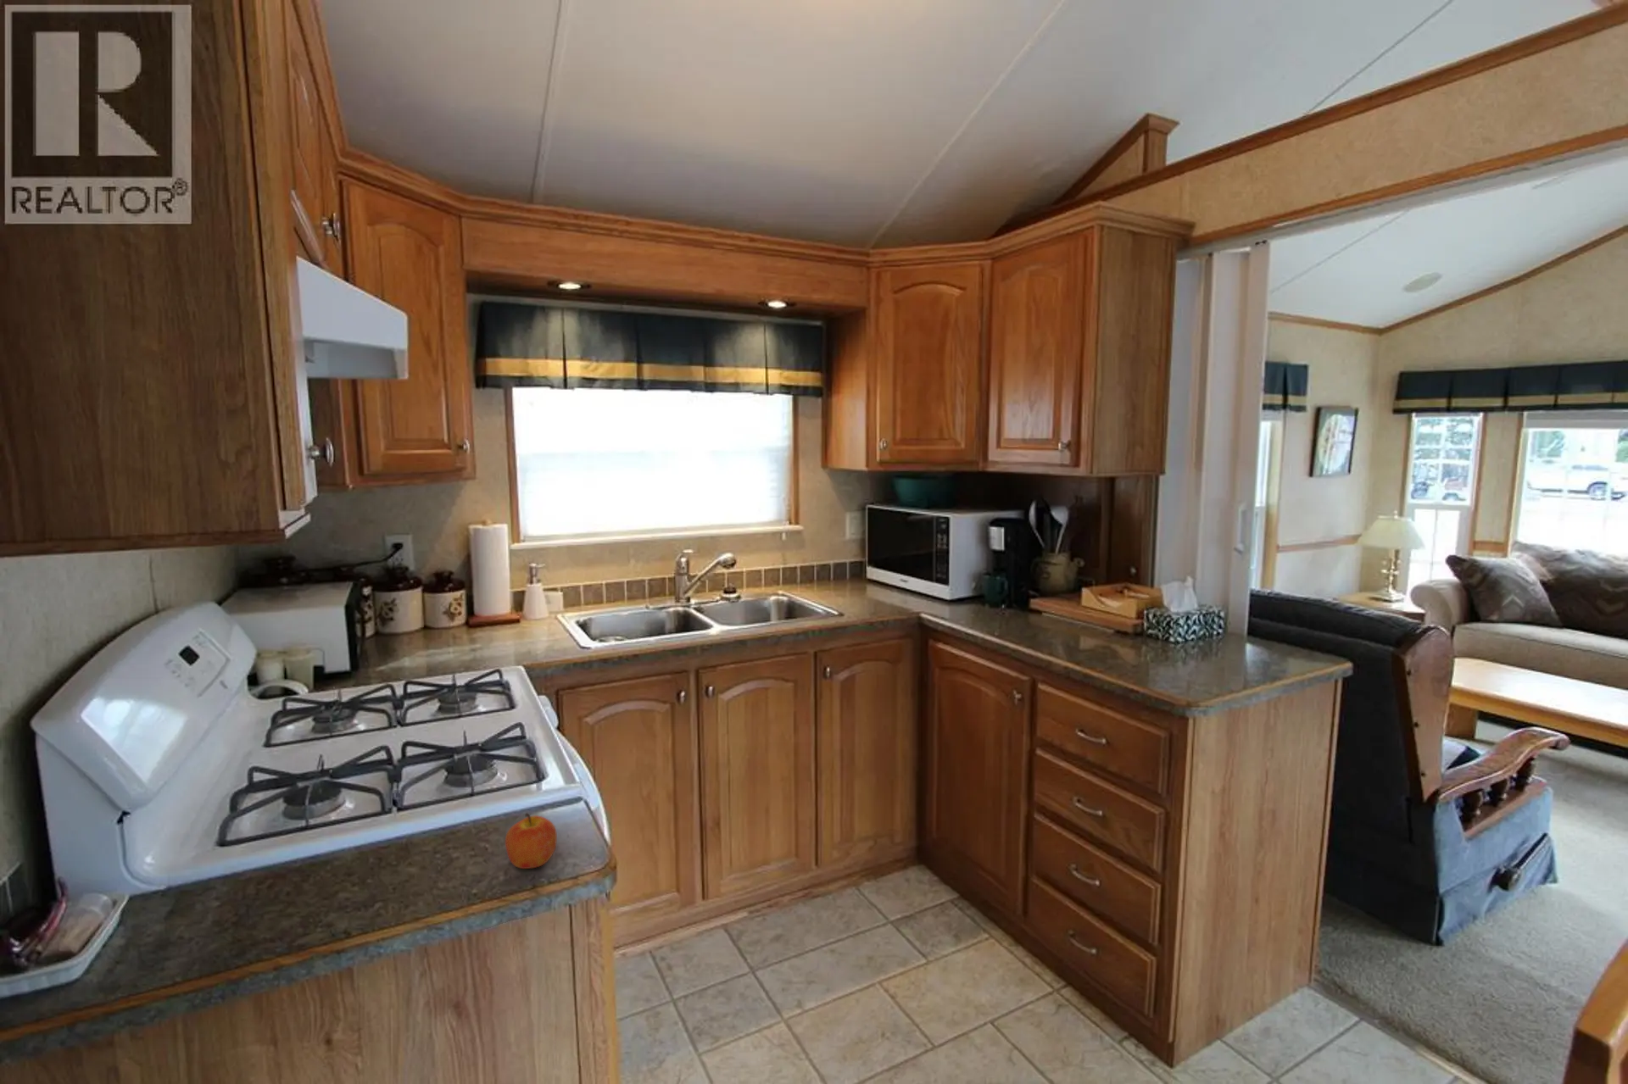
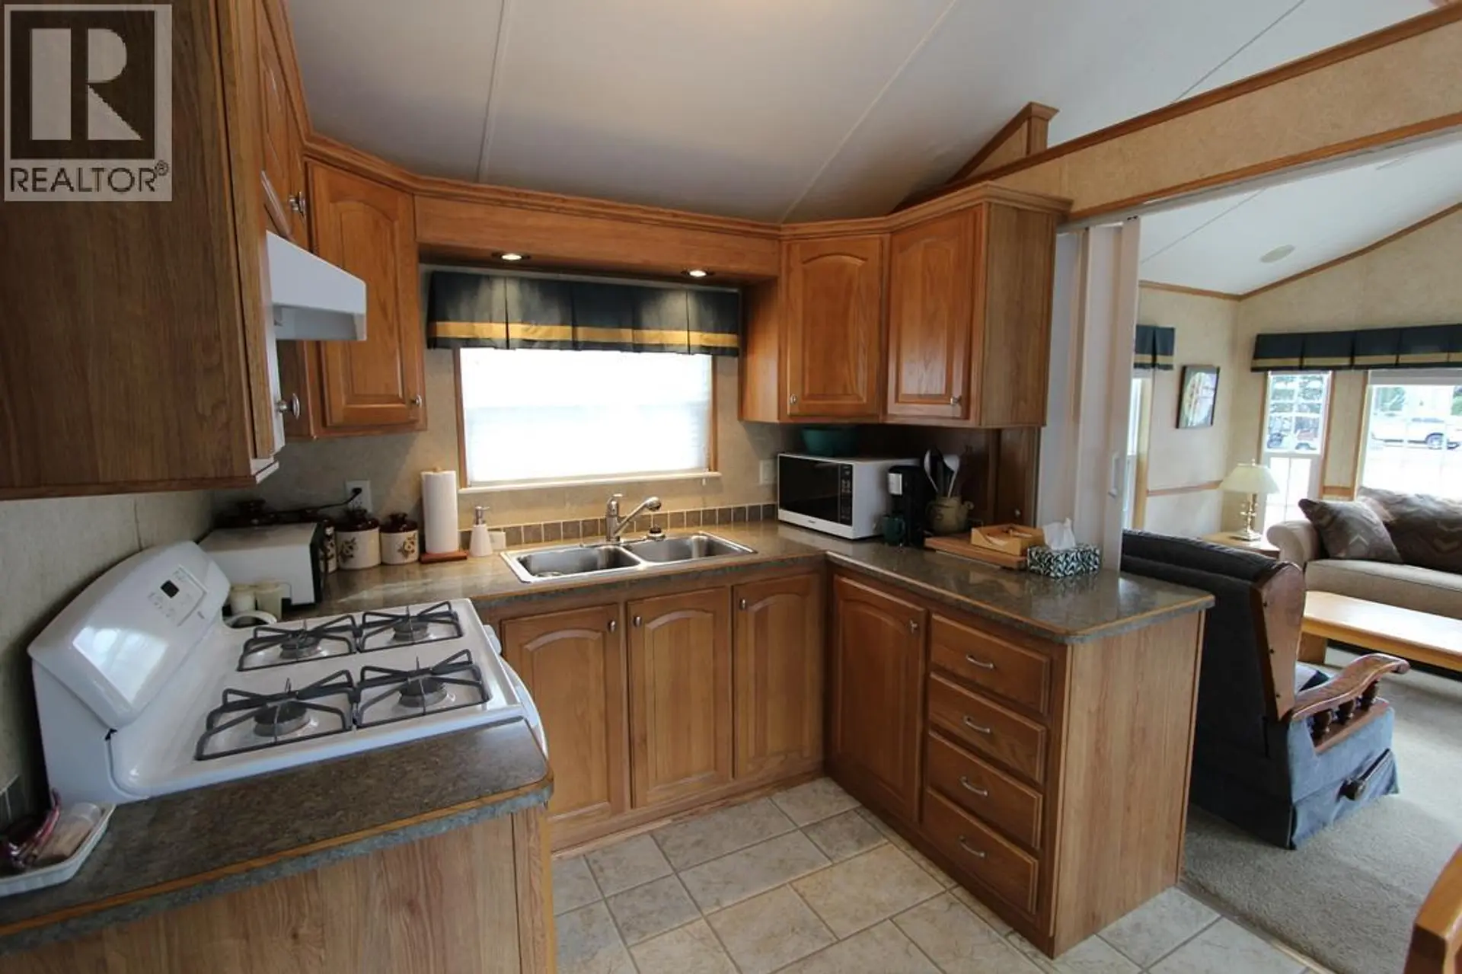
- apple (531, 837)
